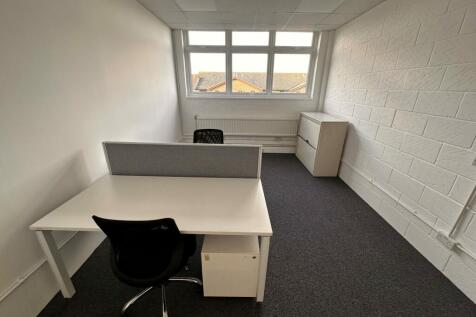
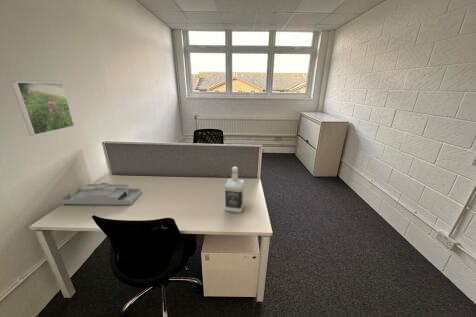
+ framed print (47, 107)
+ bottle (234, 188)
+ desk organizer (103, 192)
